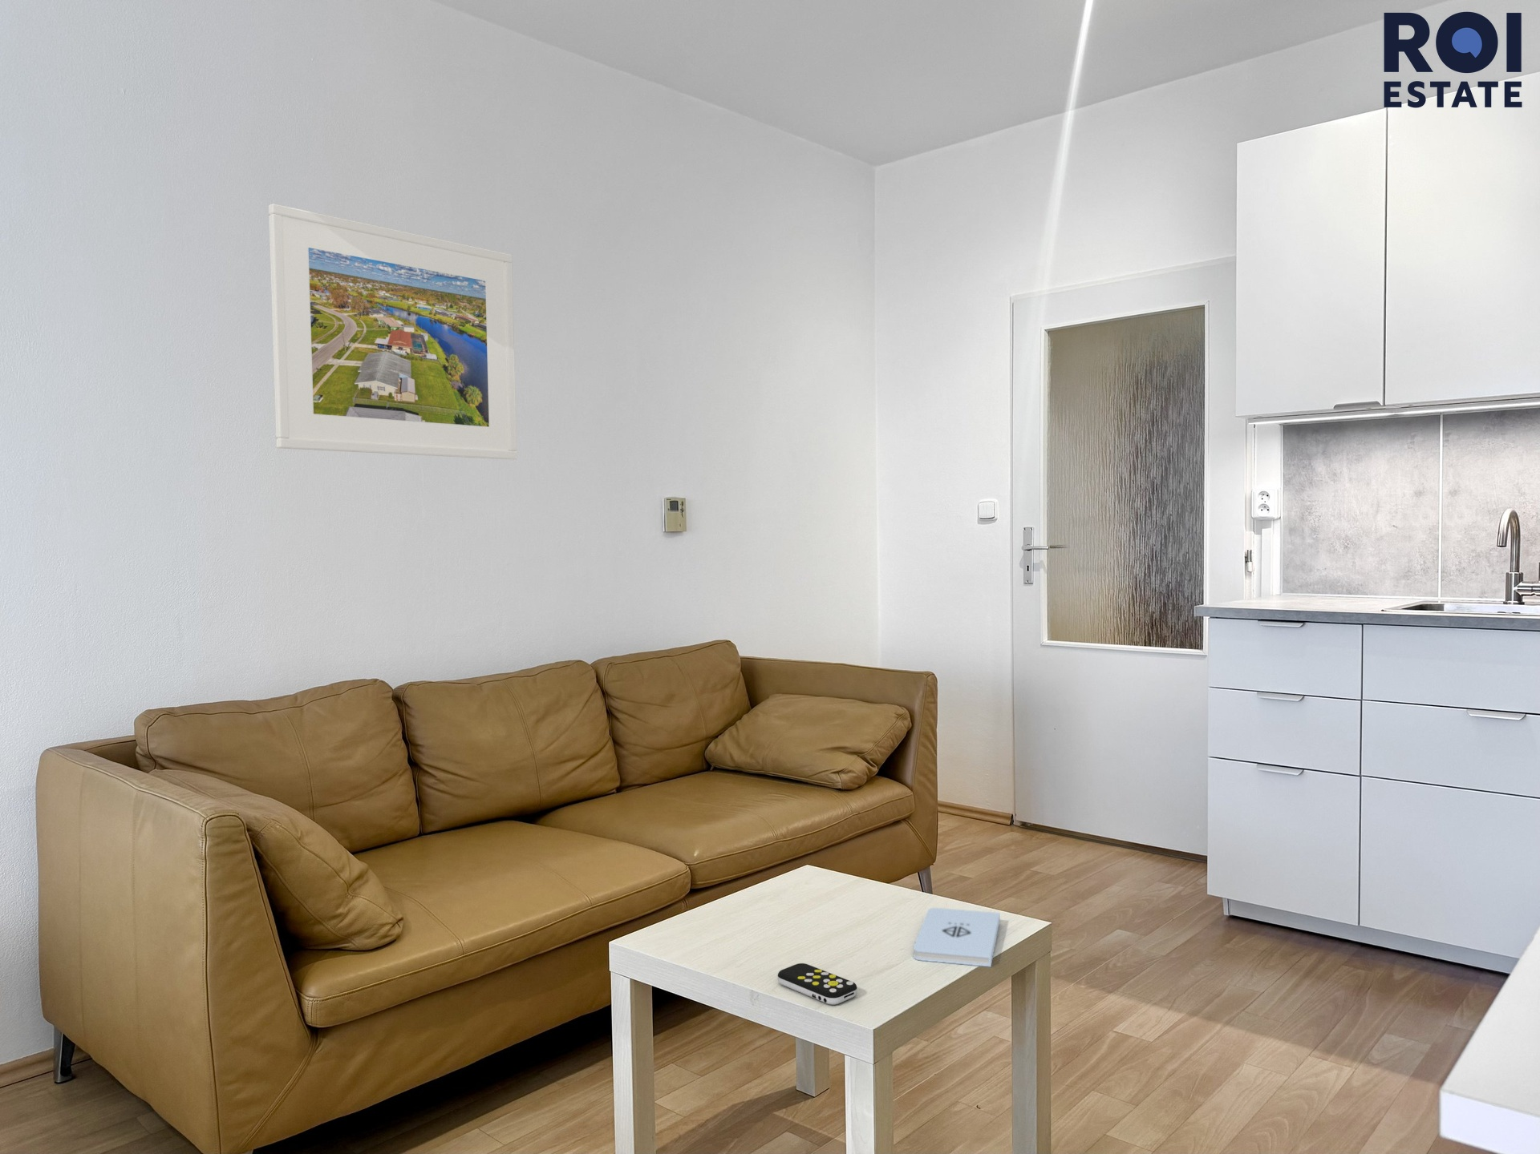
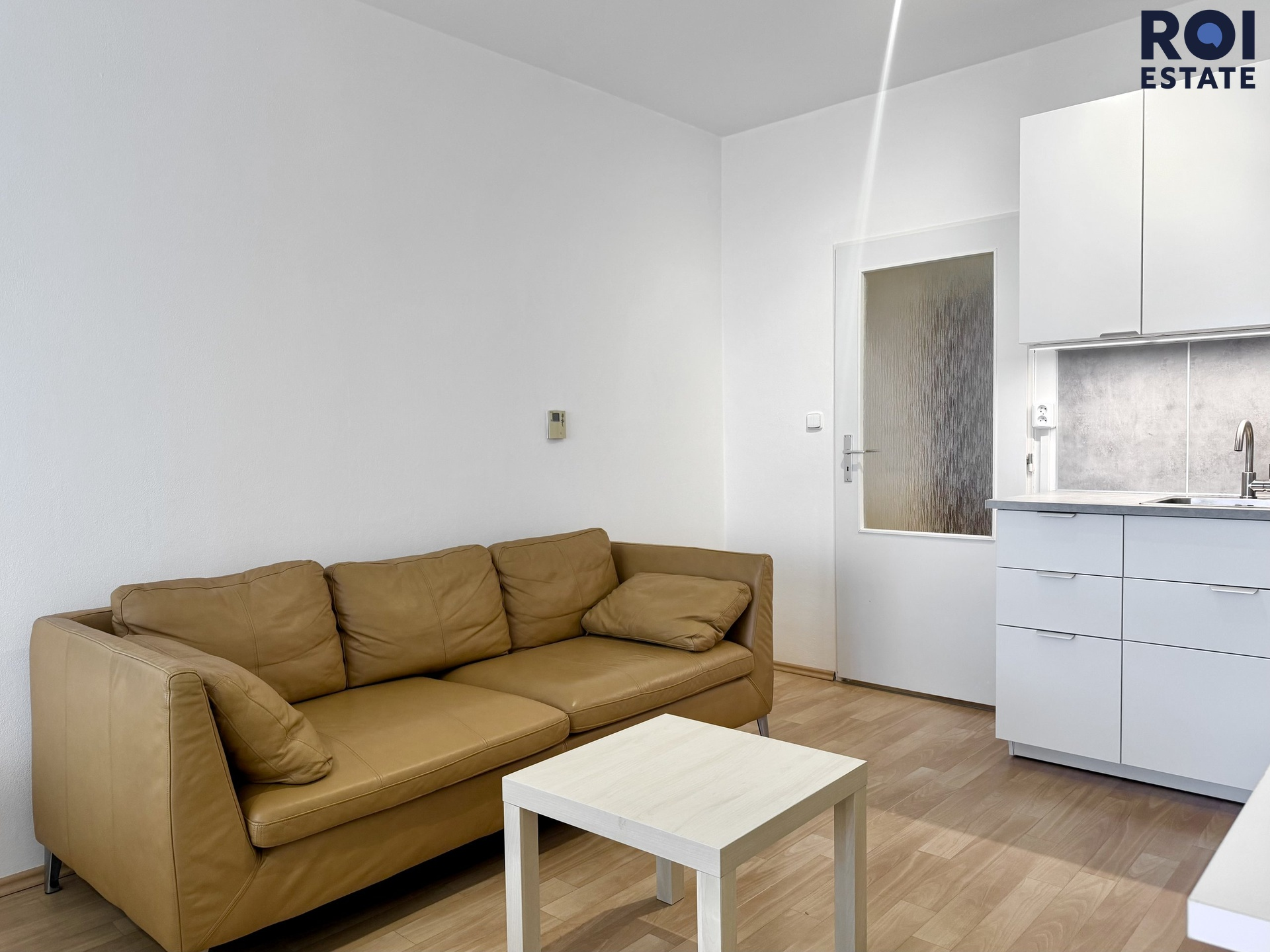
- notepad (958, 936)
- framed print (404, 343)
- remote control (816, 983)
